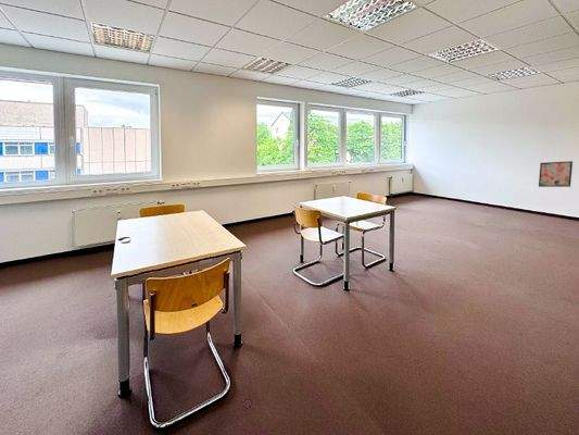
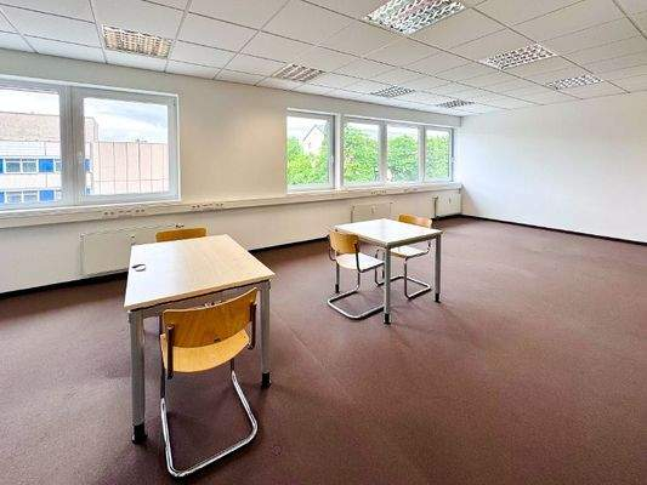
- wall art (554, 174)
